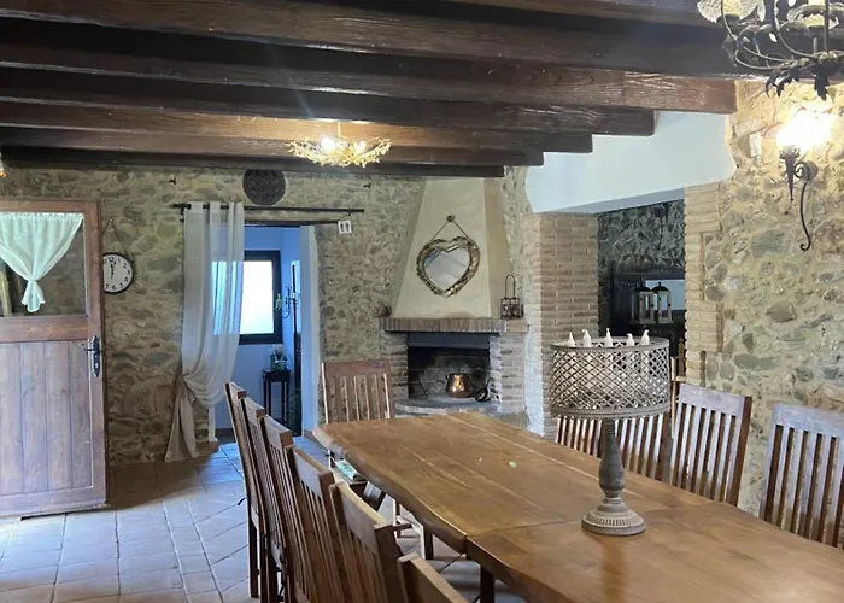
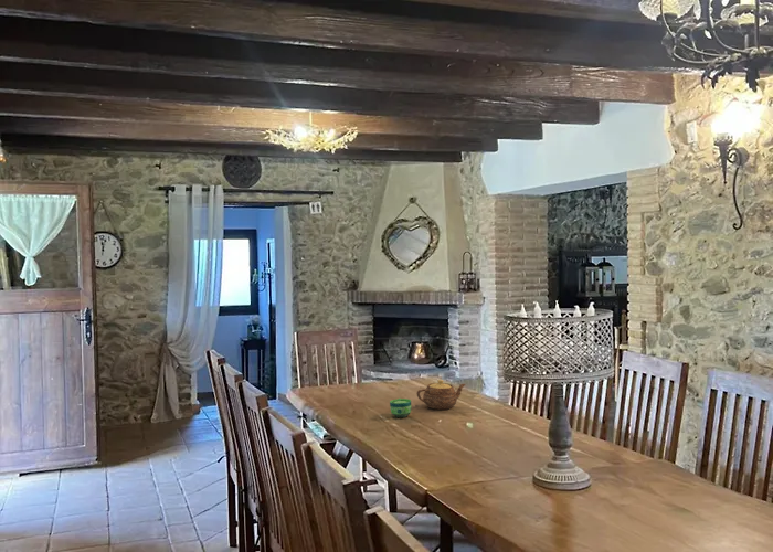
+ cup (399, 406)
+ teapot (441, 393)
